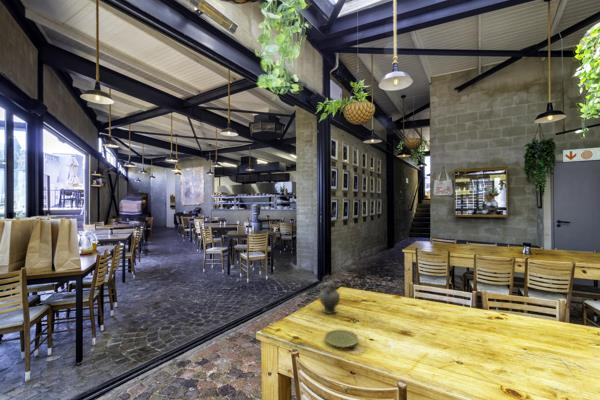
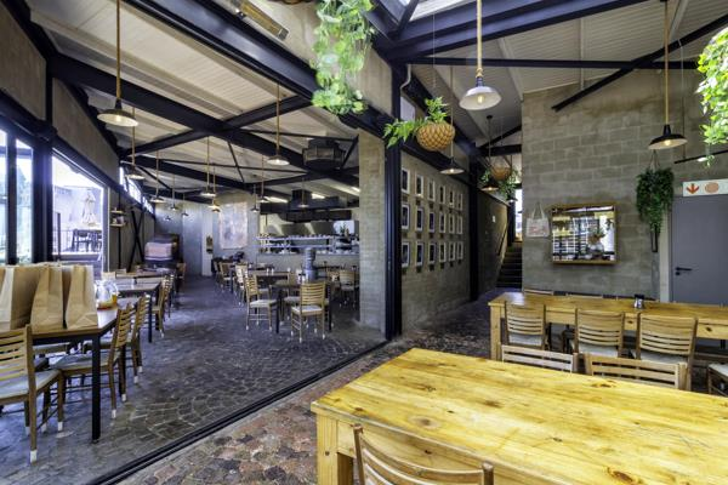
- plate (341, 339)
- teapot (327, 293)
